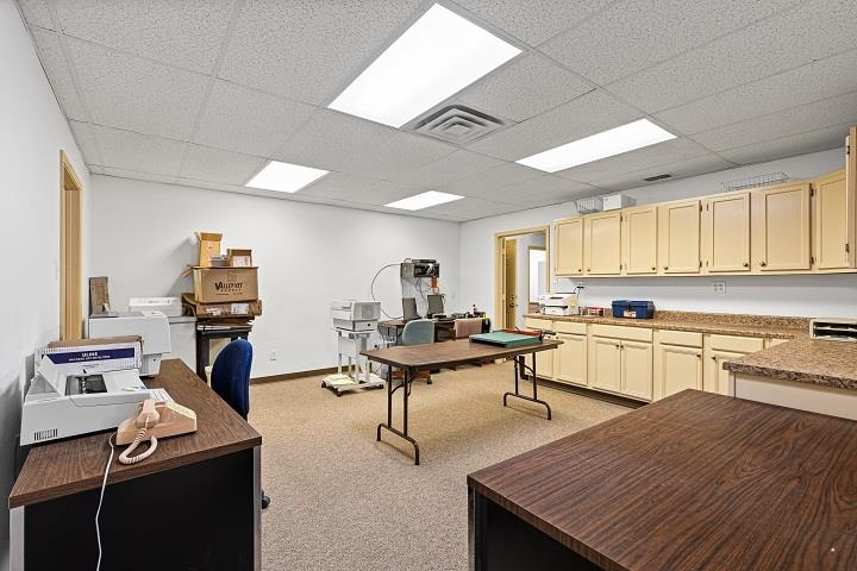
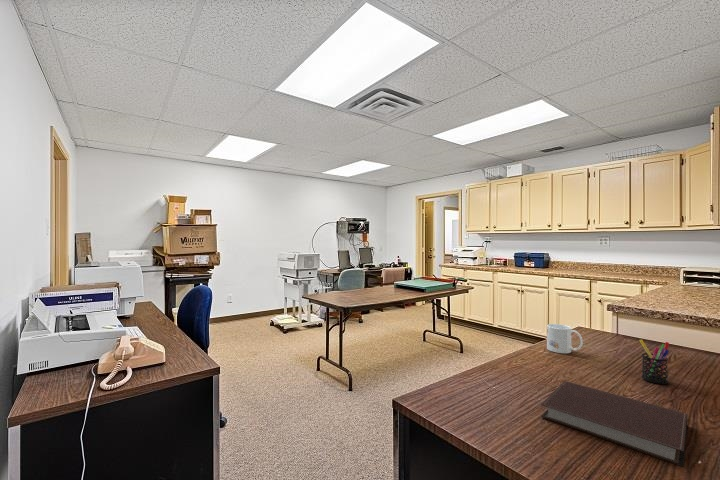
+ pen holder (657, 359)
+ notebook (612, 414)
+ mug (564, 339)
